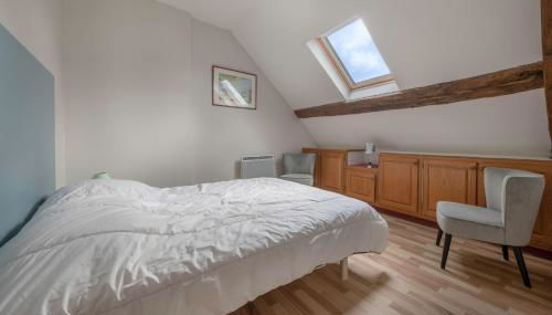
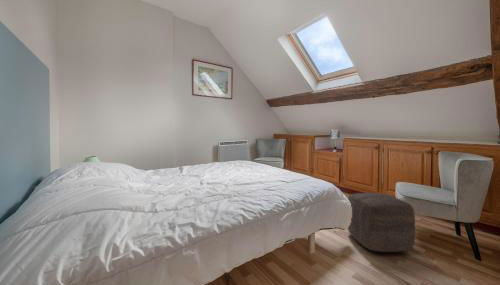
+ ottoman (377, 219)
